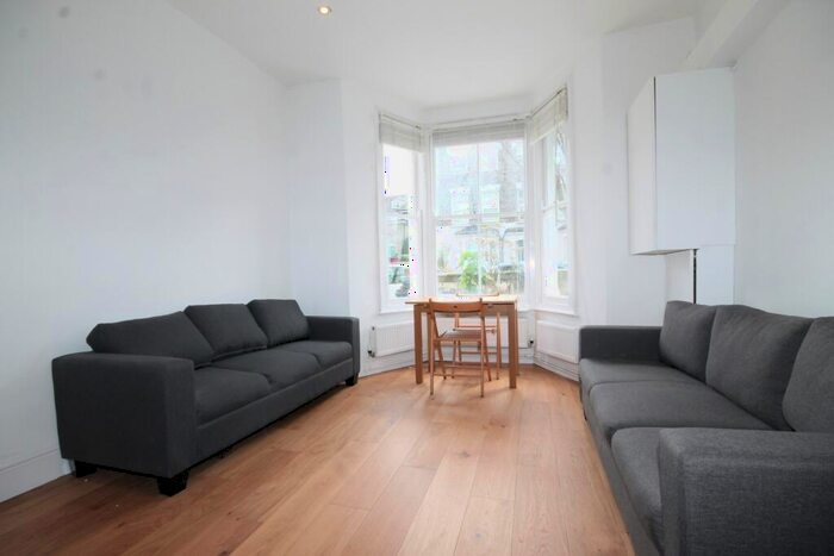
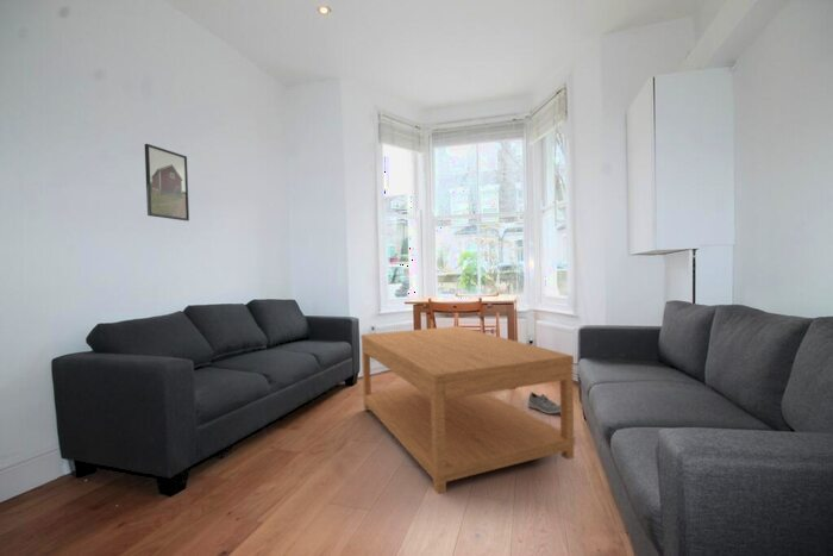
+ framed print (168, 183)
+ sneaker (544, 402)
+ coffee table (450, 386)
